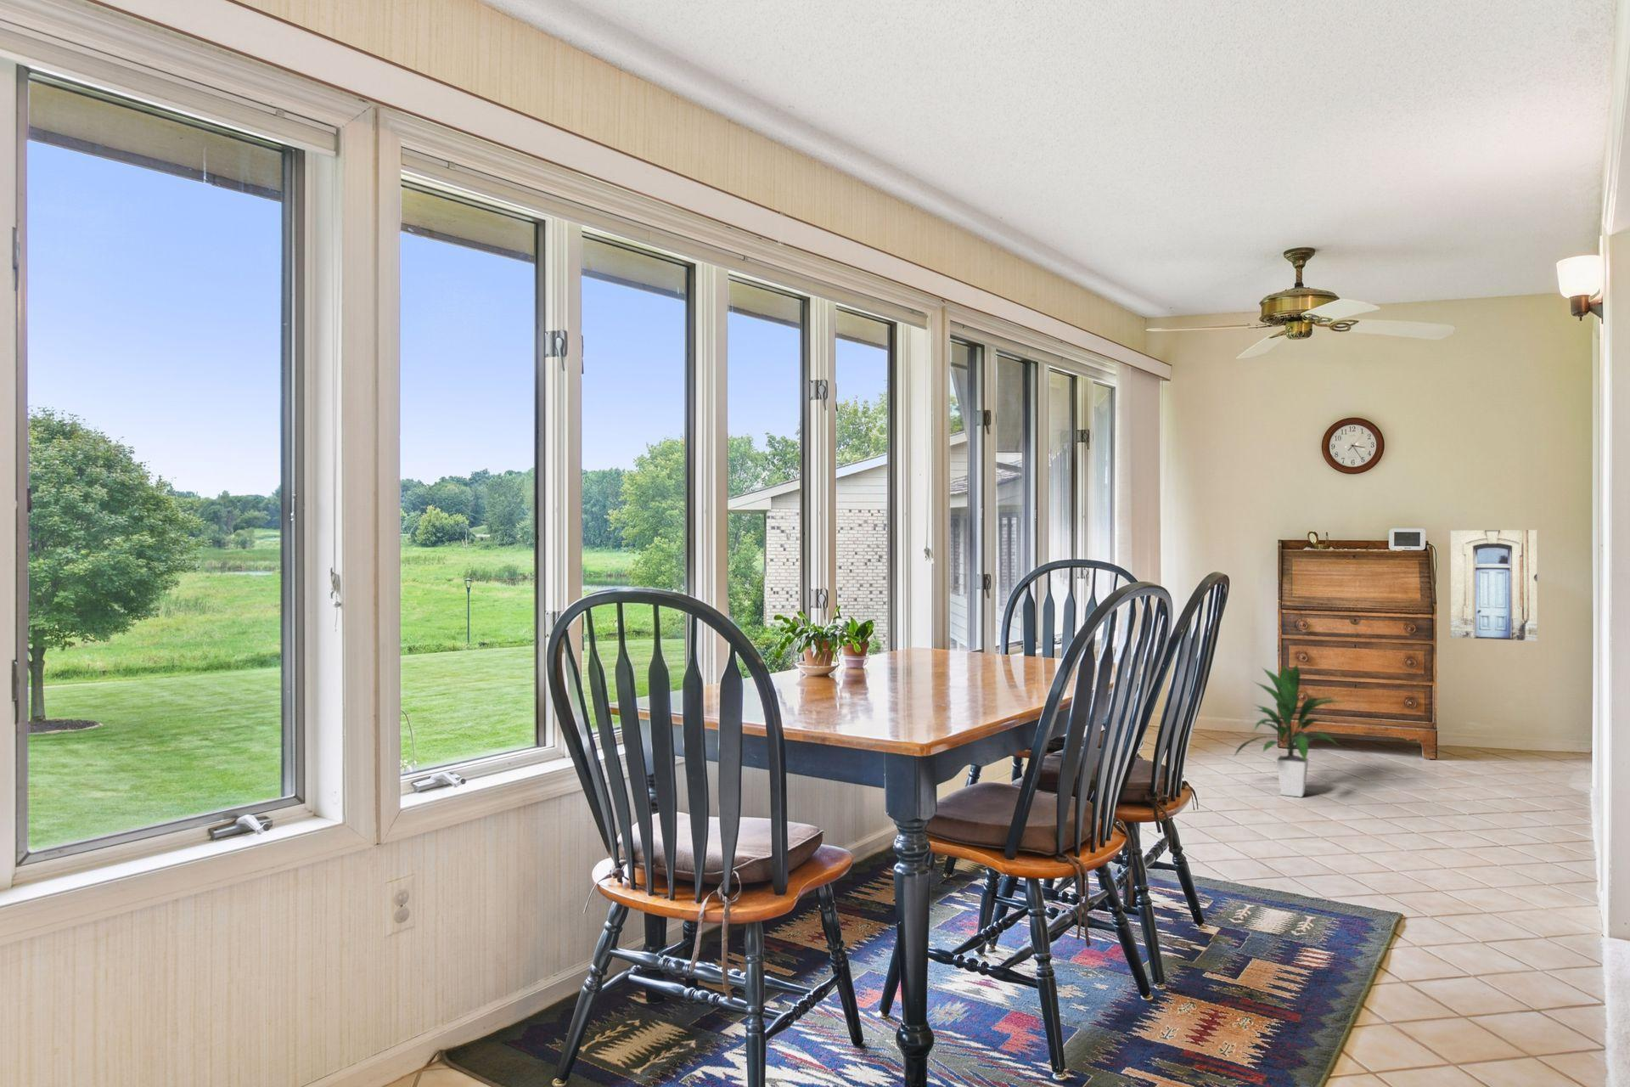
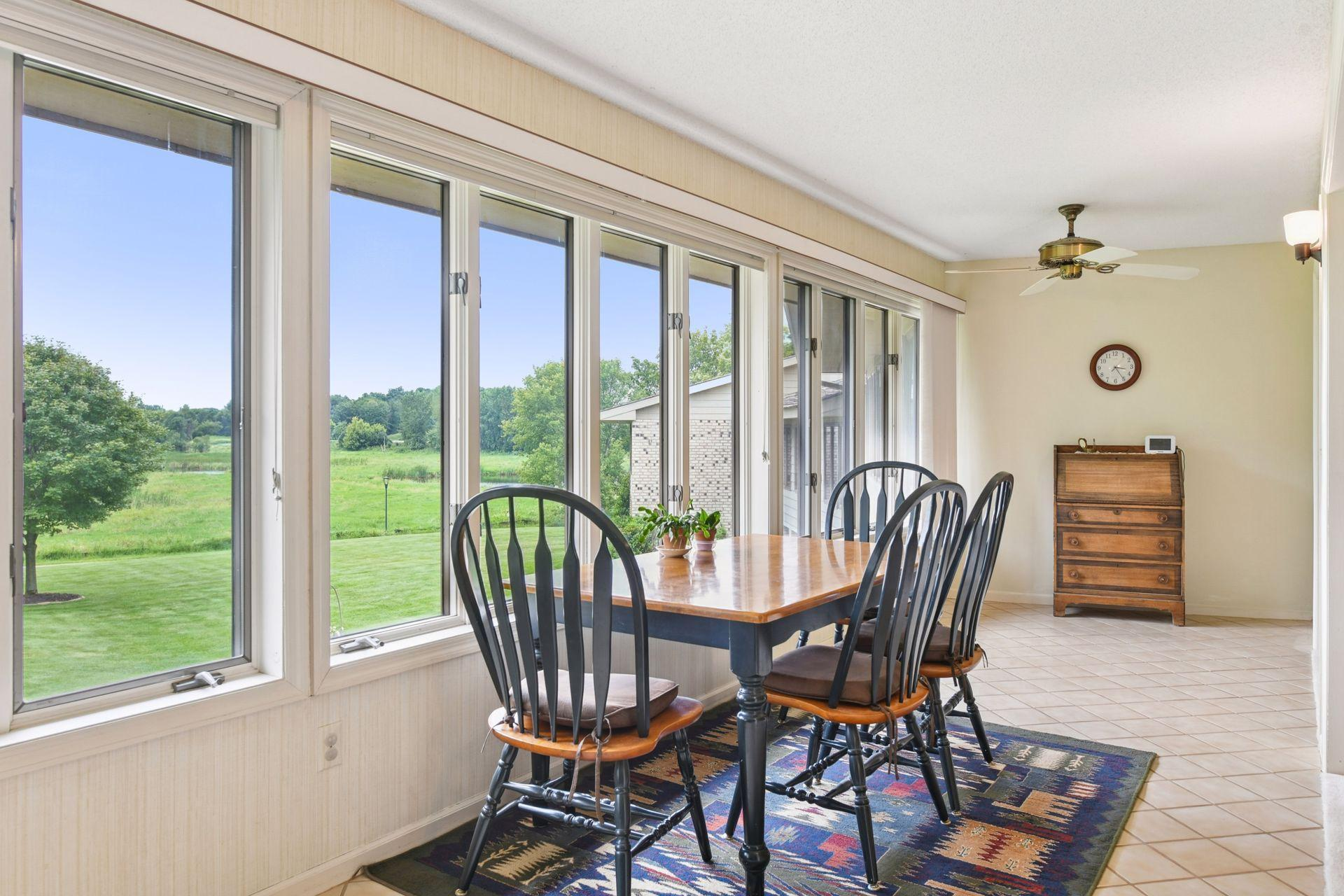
- indoor plant (1288, 727)
- wall art (1493, 585)
